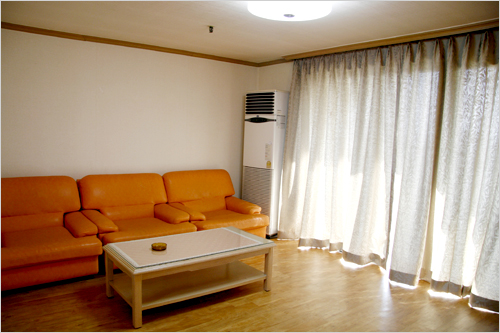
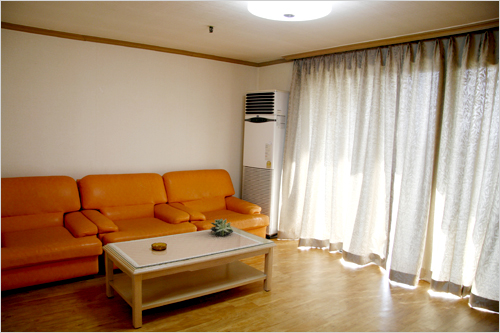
+ succulent plant (221, 226)
